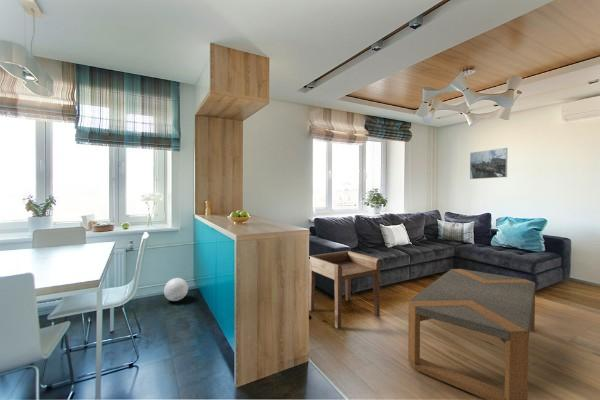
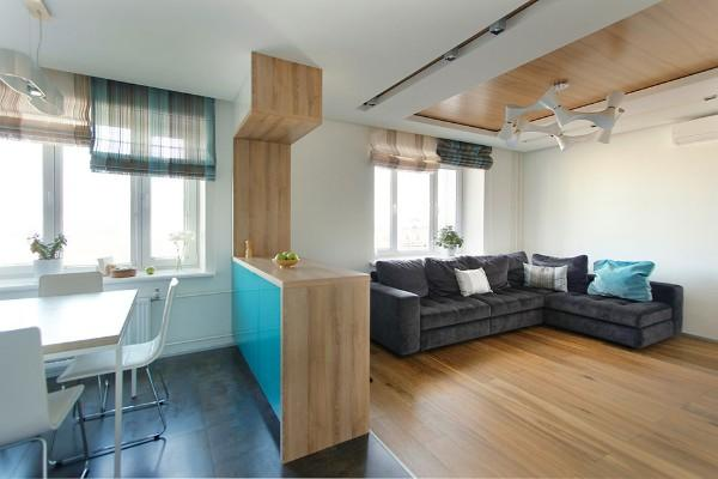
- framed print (487, 164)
- ball (176, 289)
- side table (345, 284)
- coffee table (477, 317)
